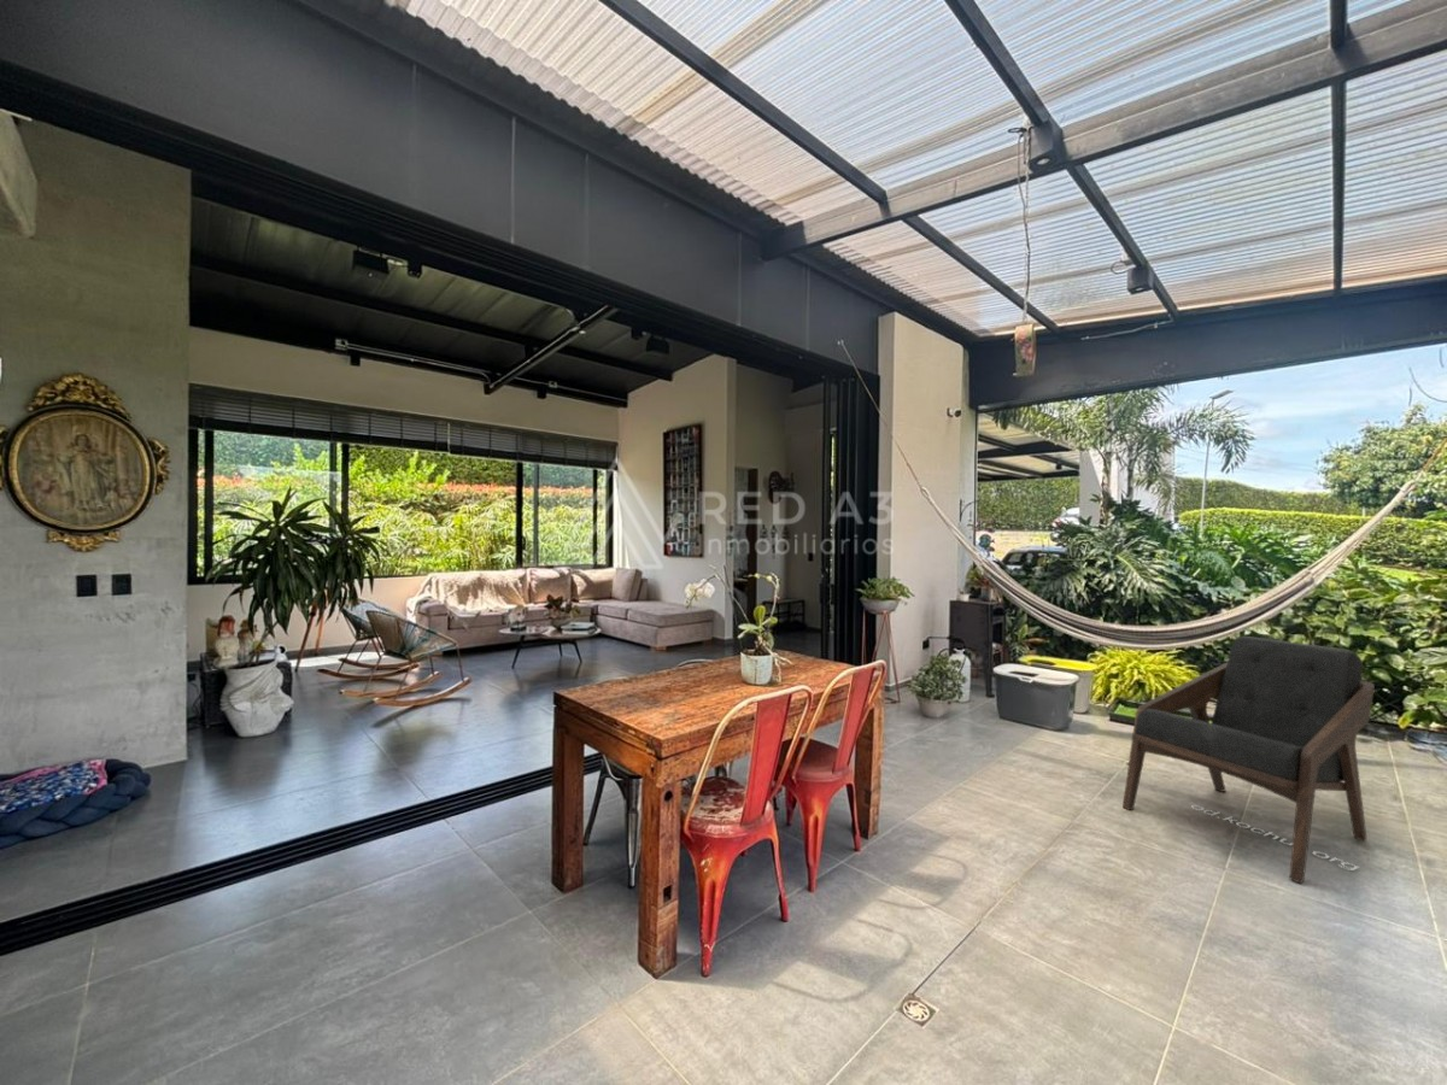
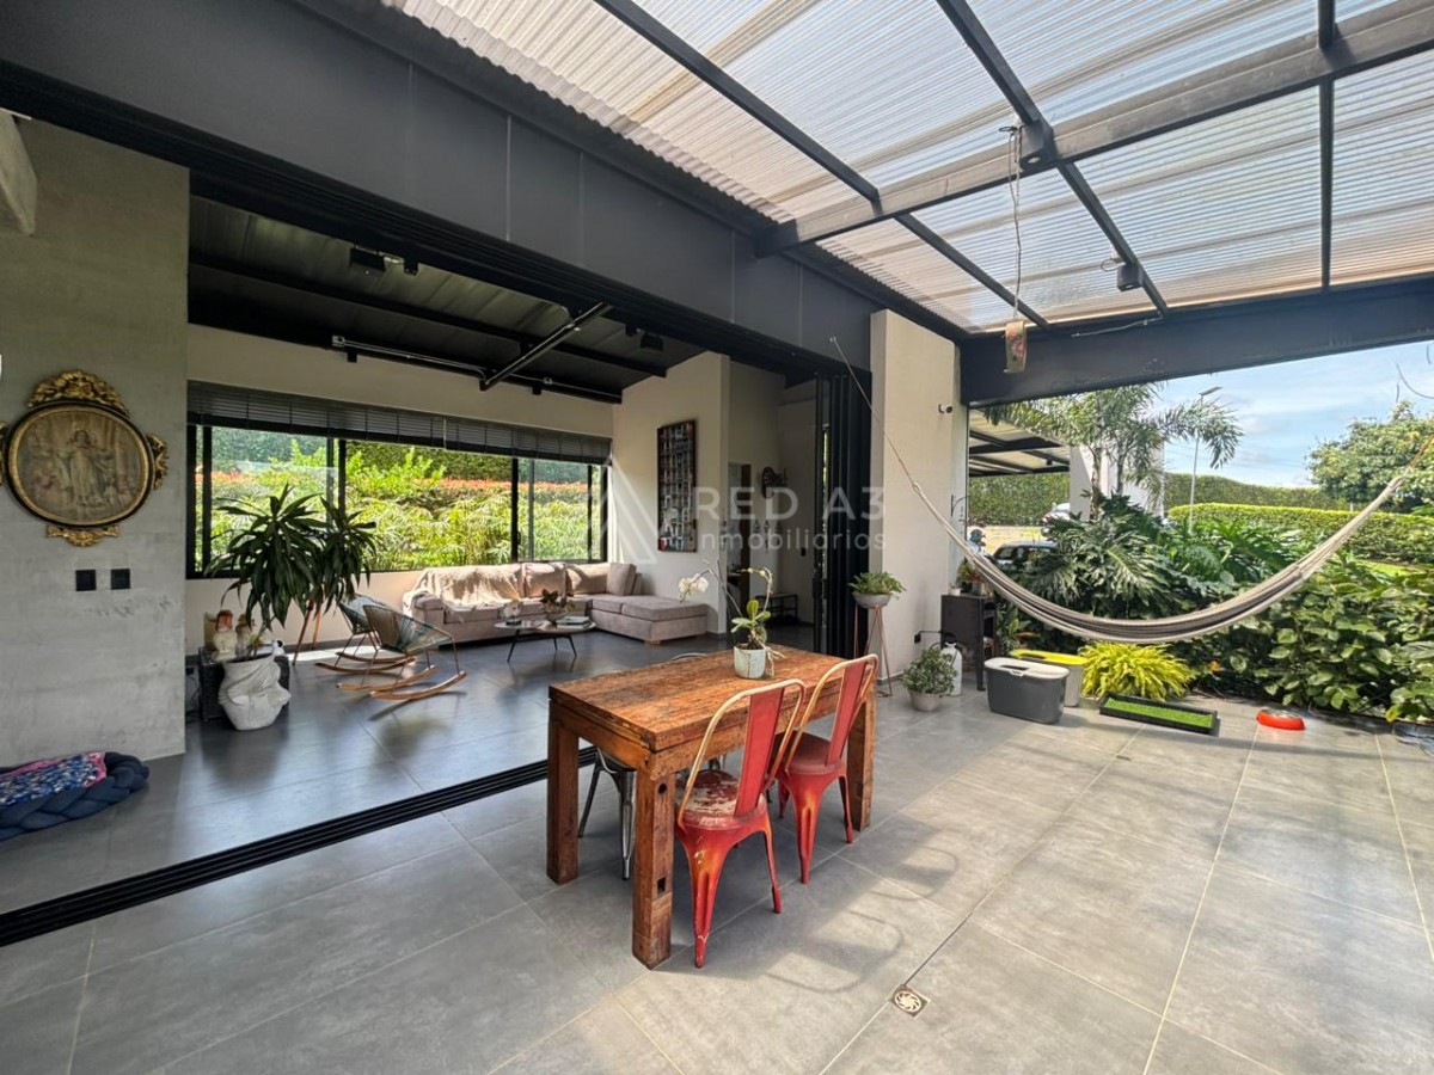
- lounge chair (1255, 735)
